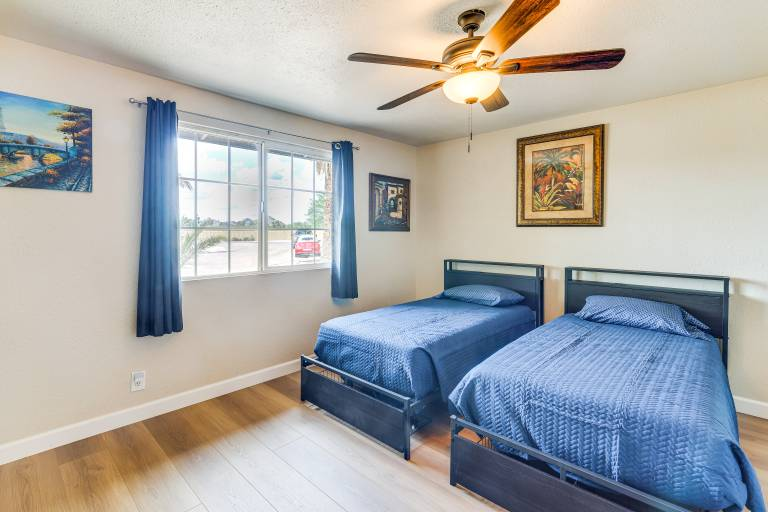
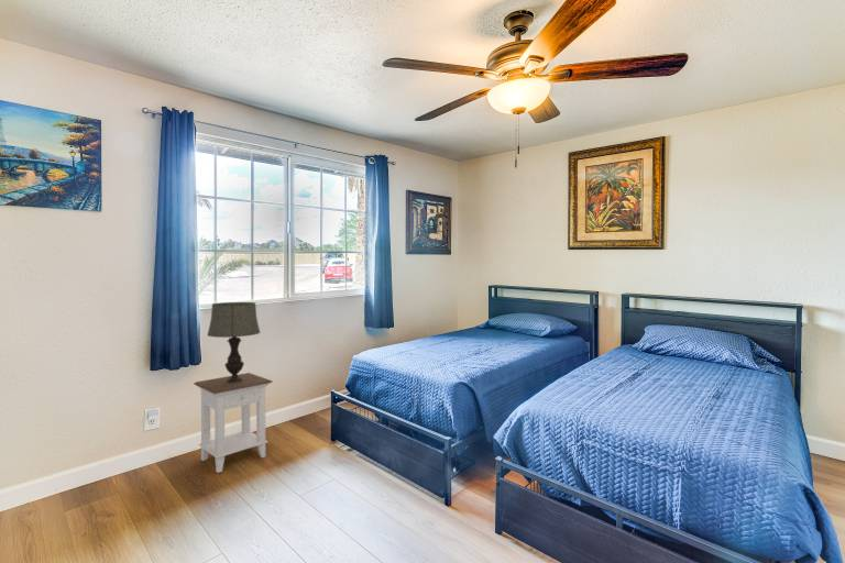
+ table lamp (234, 342)
+ nightstand (242, 419)
